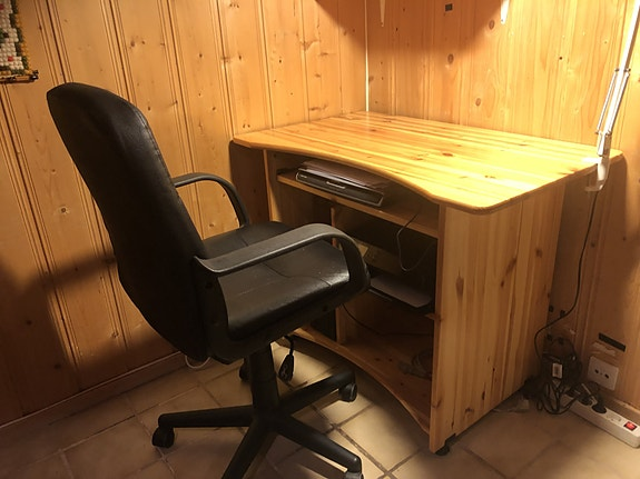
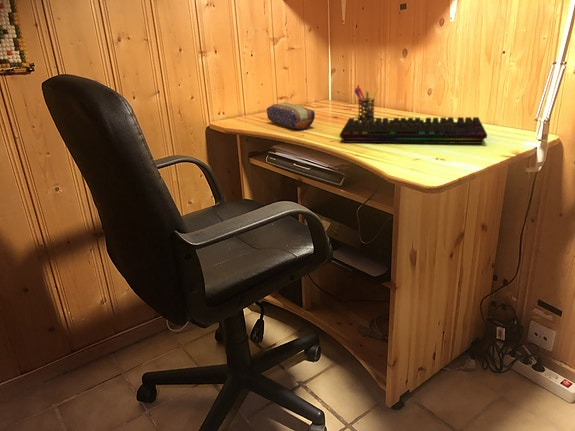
+ keyboard (410, 129)
+ pen holder (365, 102)
+ pencil case (289, 115)
